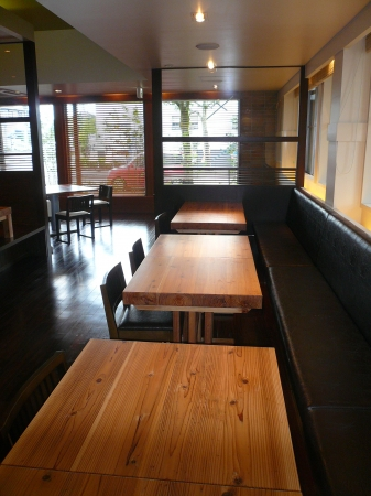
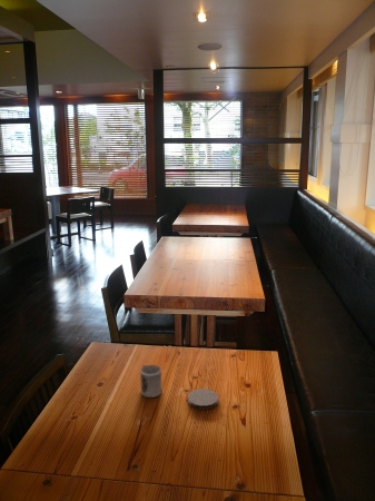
+ cup (149, 379)
+ coaster (203, 399)
